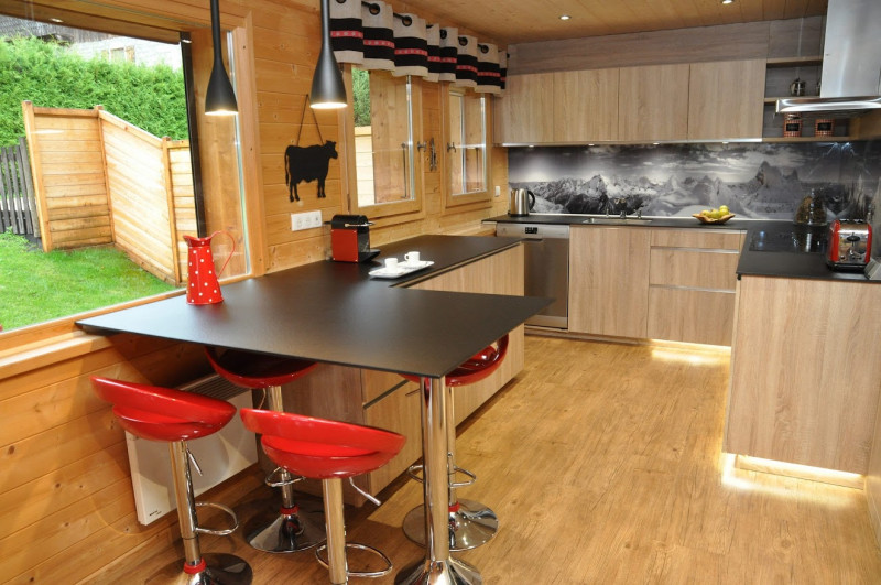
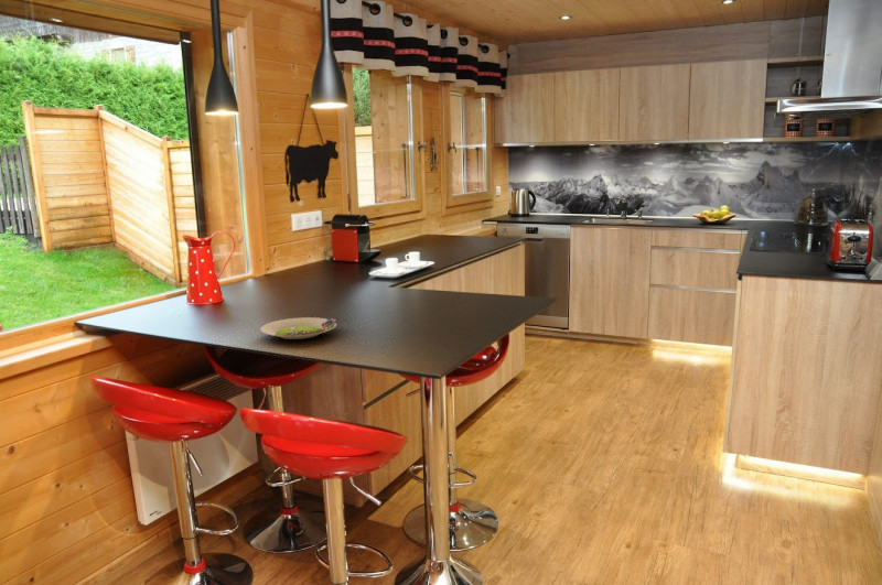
+ salad plate (299, 328)
